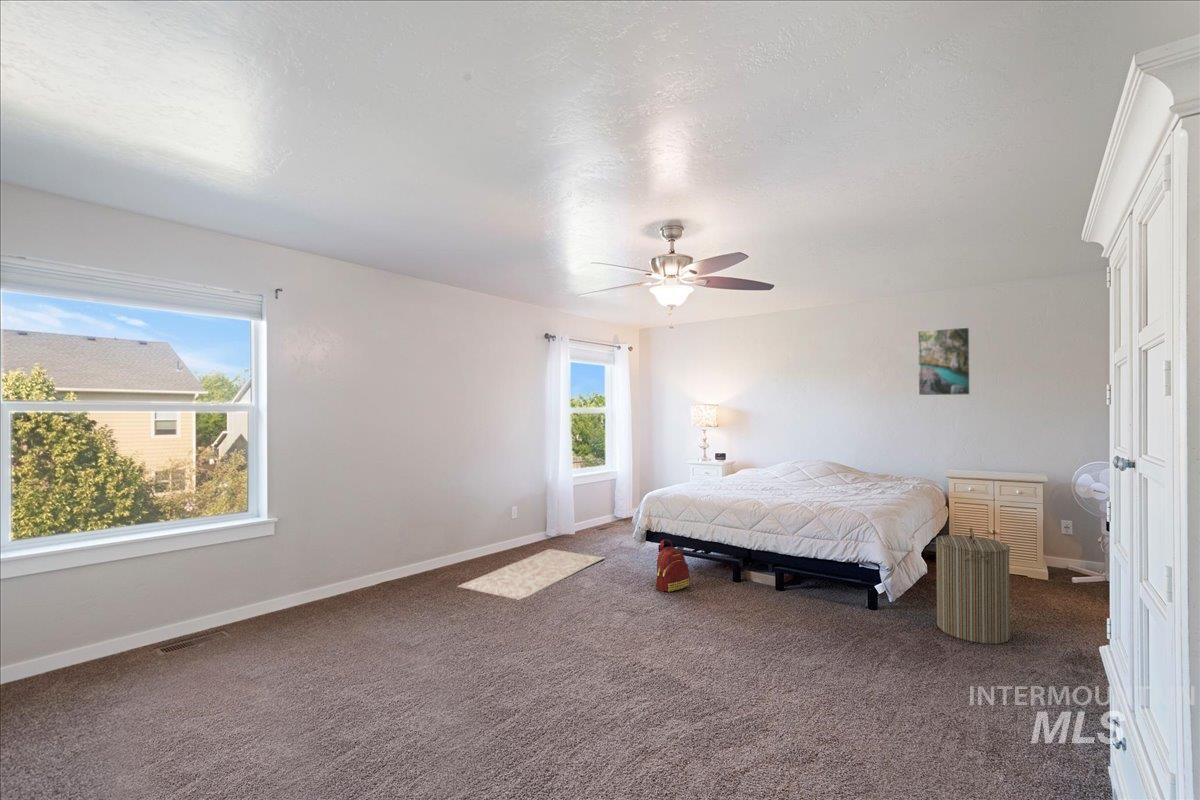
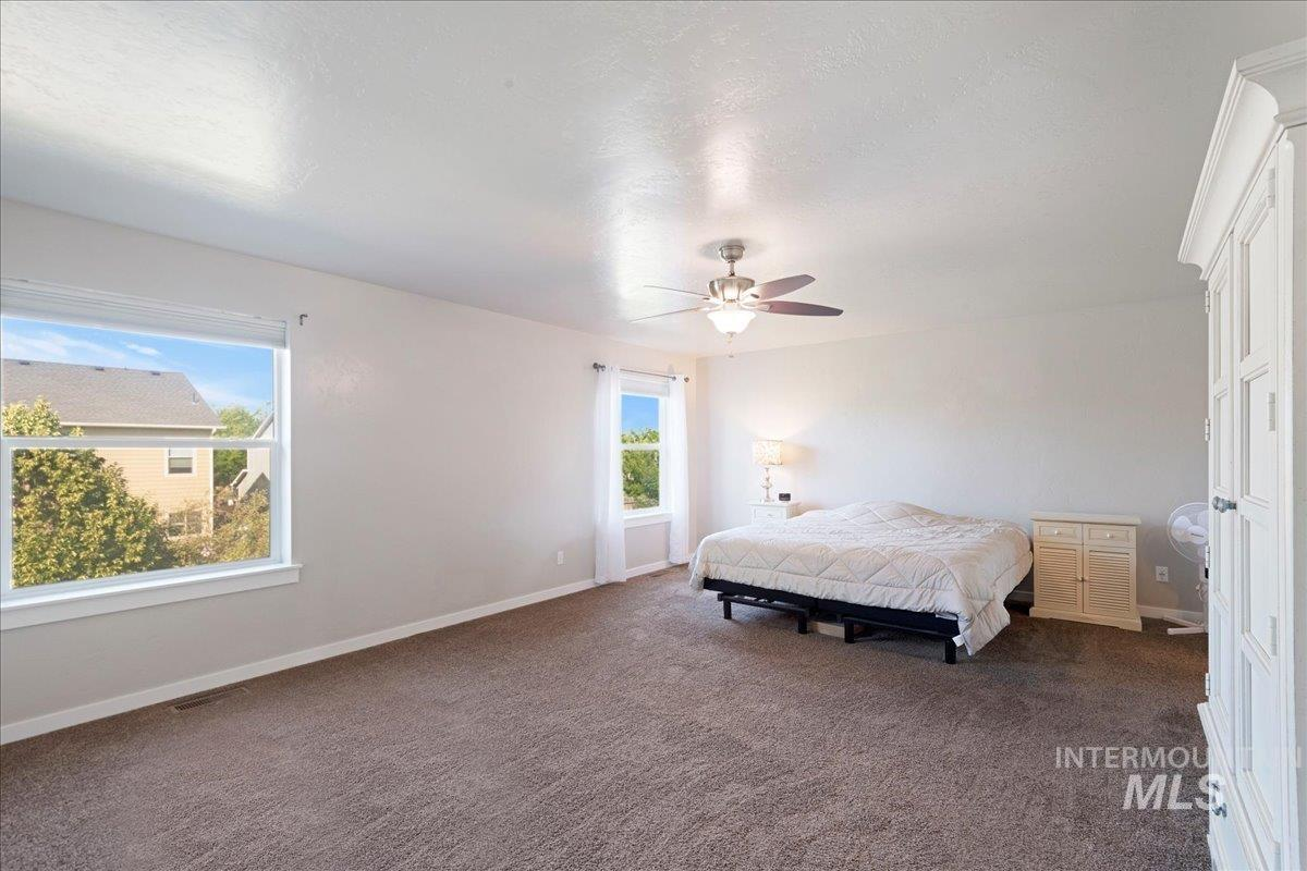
- laundry hamper (971, 579)
- rug (536, 571)
- backpack (671, 564)
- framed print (943, 362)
